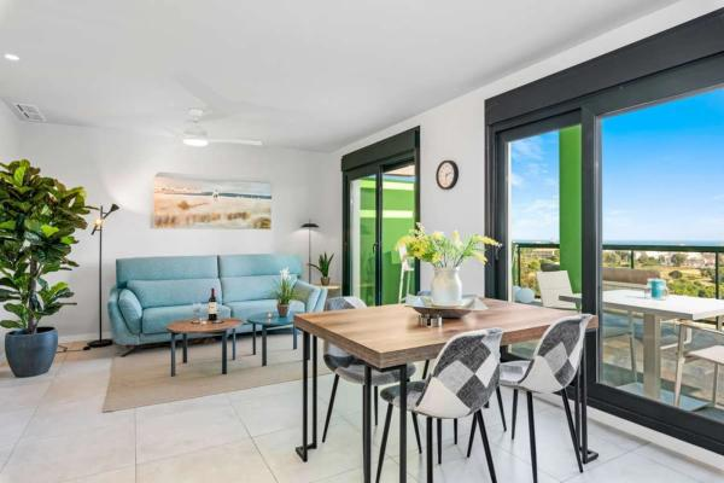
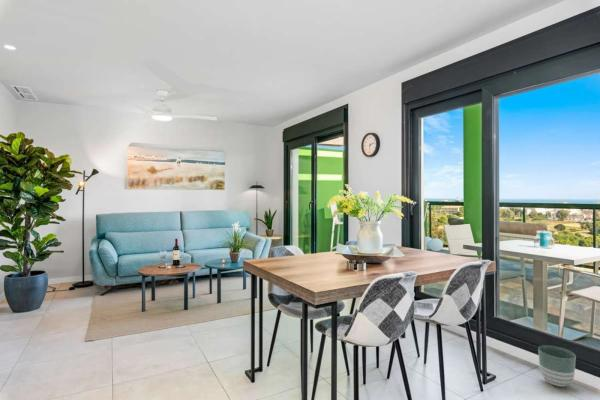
+ planter (556, 367)
